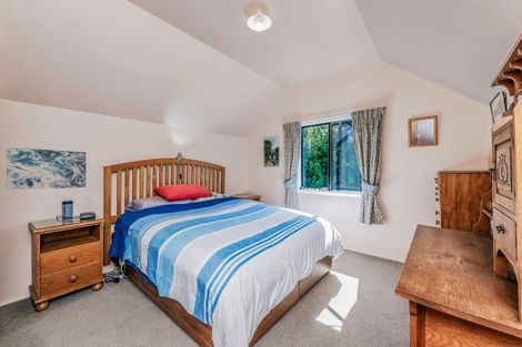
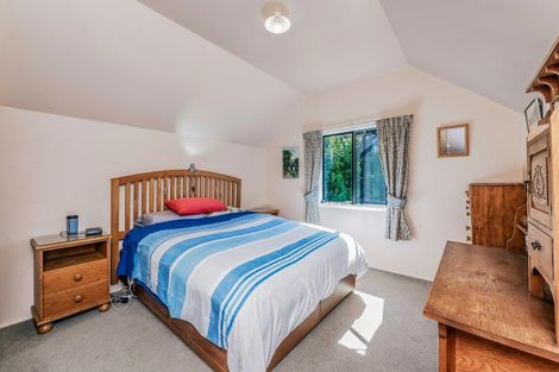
- wall art (49, 169)
